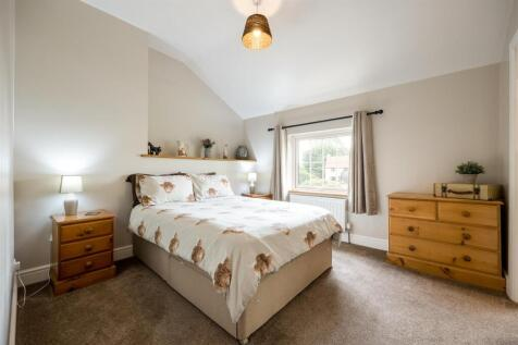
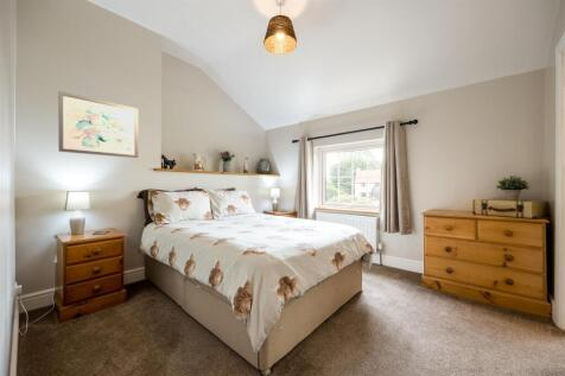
+ wall art (102, 127)
